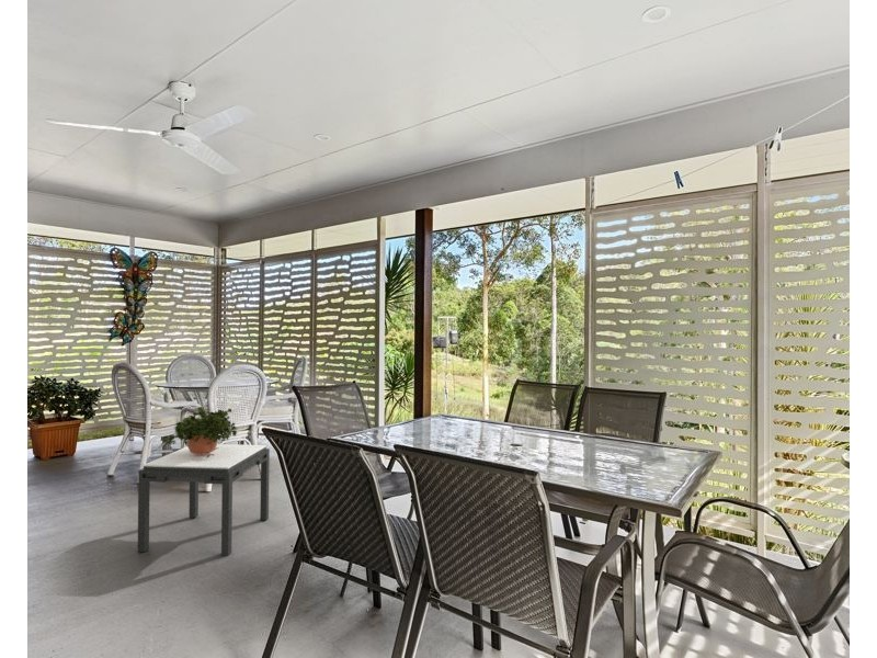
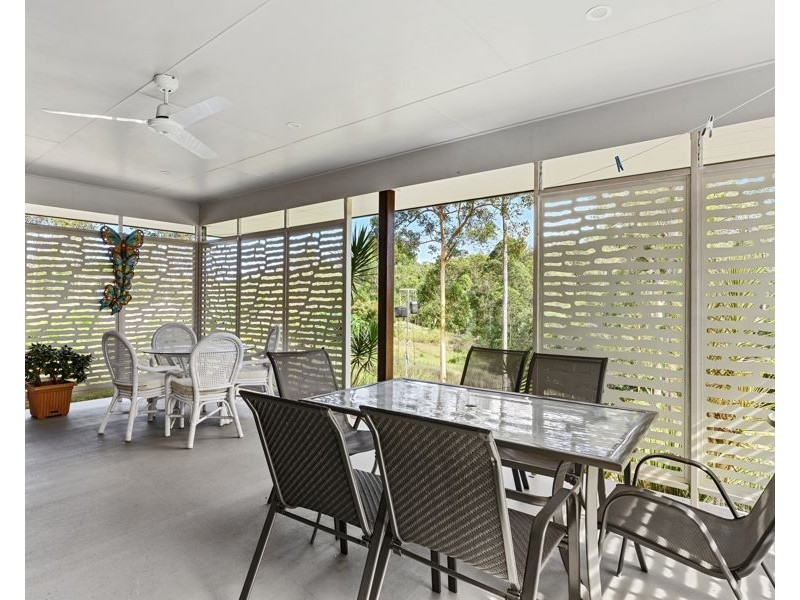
- side table (208, 483)
- potted plant (203, 430)
